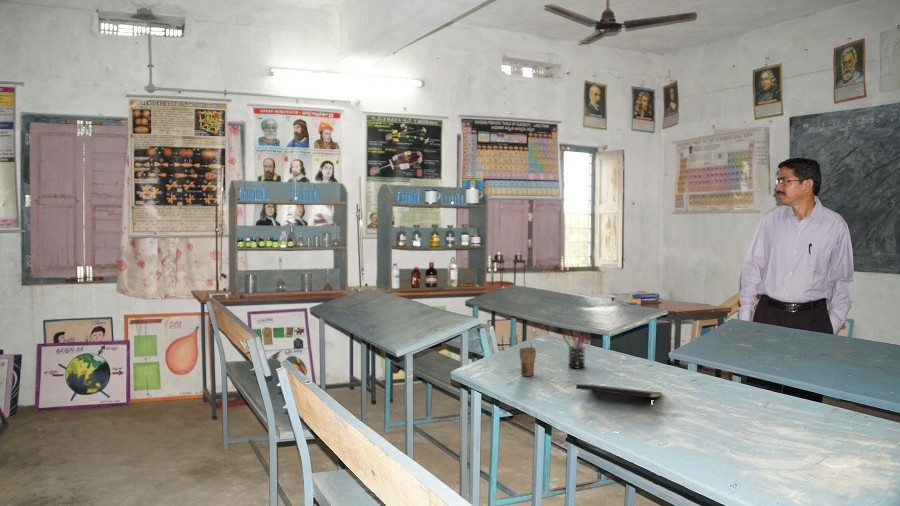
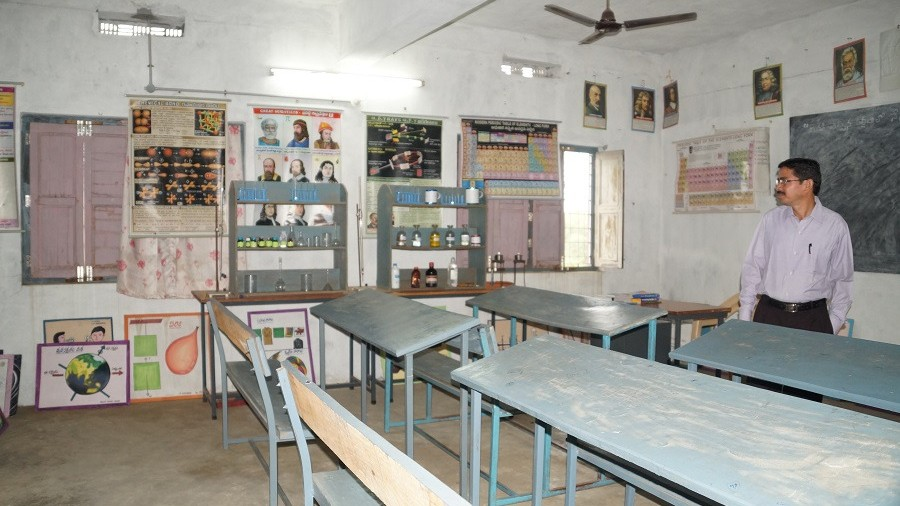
- pen holder (574, 350)
- notepad (619, 390)
- cup (527, 358)
